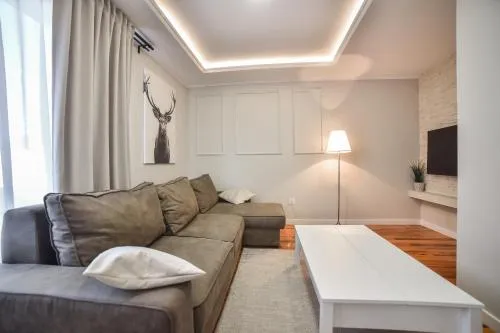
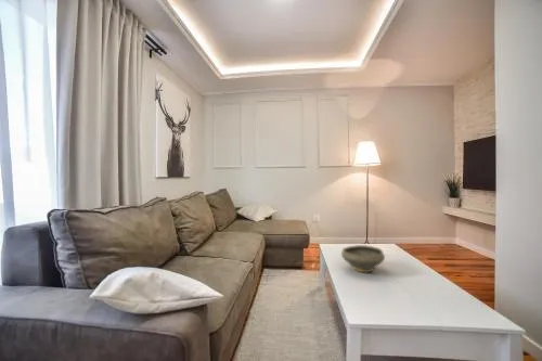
+ bowl (362, 259)
